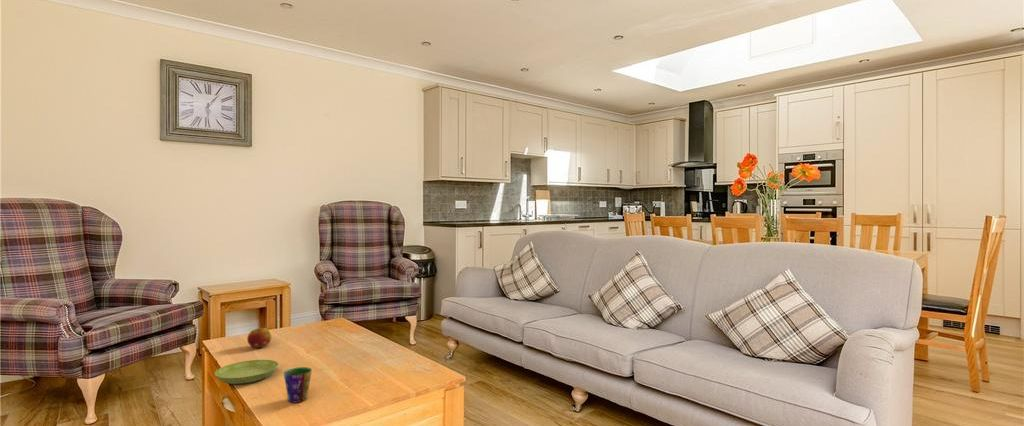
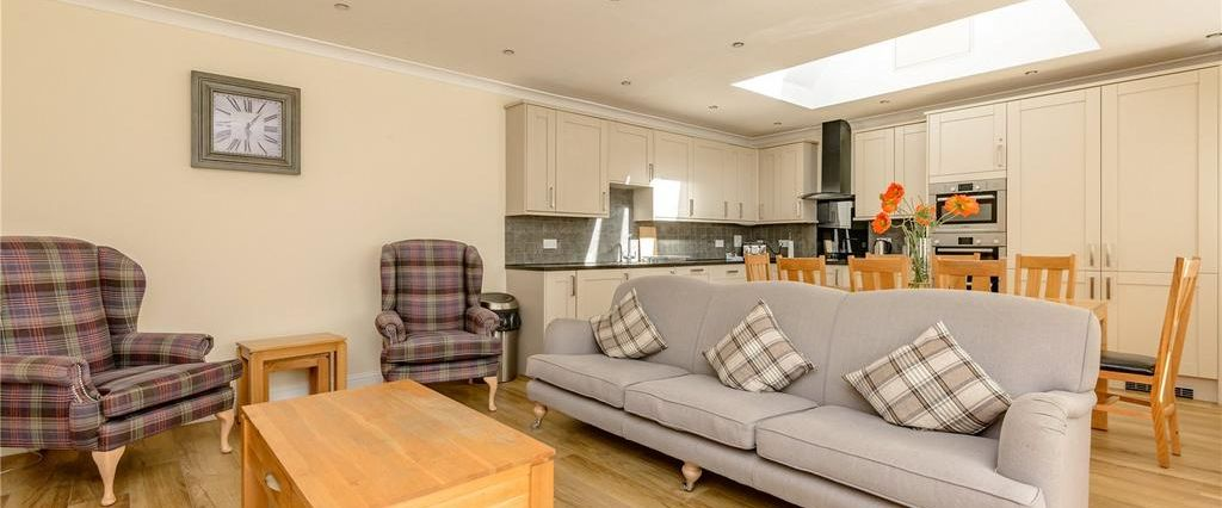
- saucer (247, 372)
- cup (298, 386)
- fruit (259, 337)
